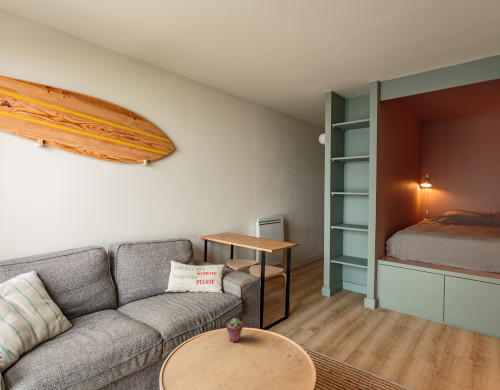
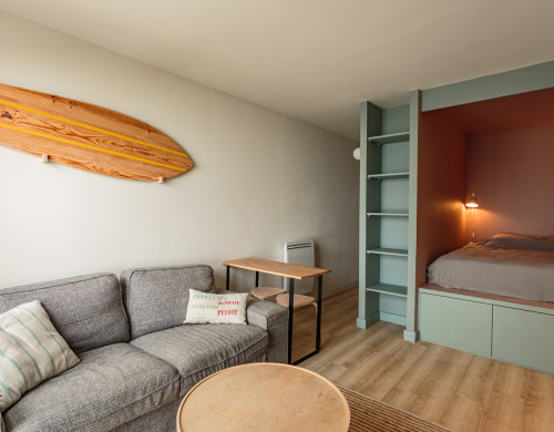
- potted succulent (234, 328)
